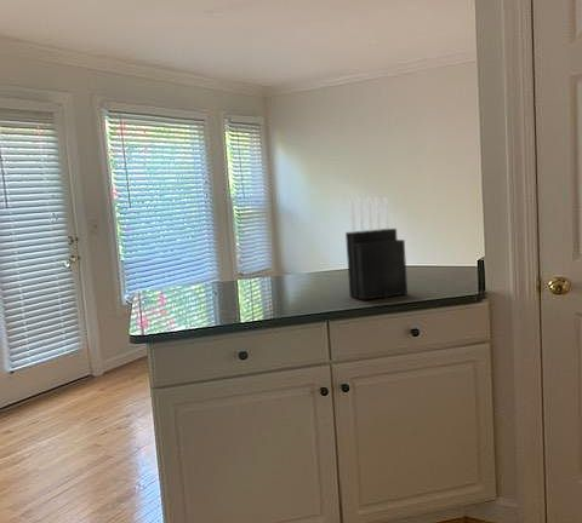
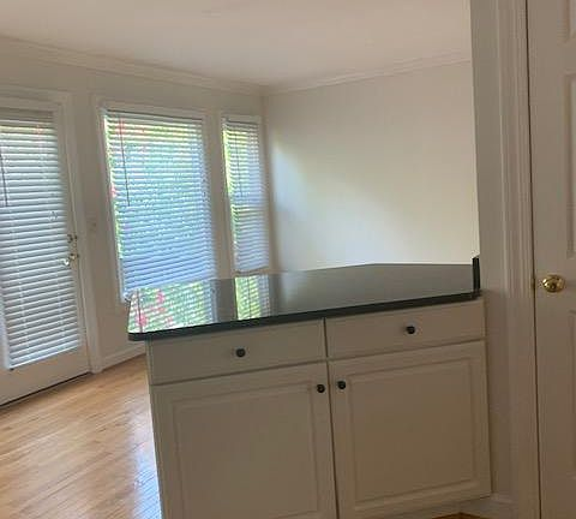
- knife block (376, 246)
